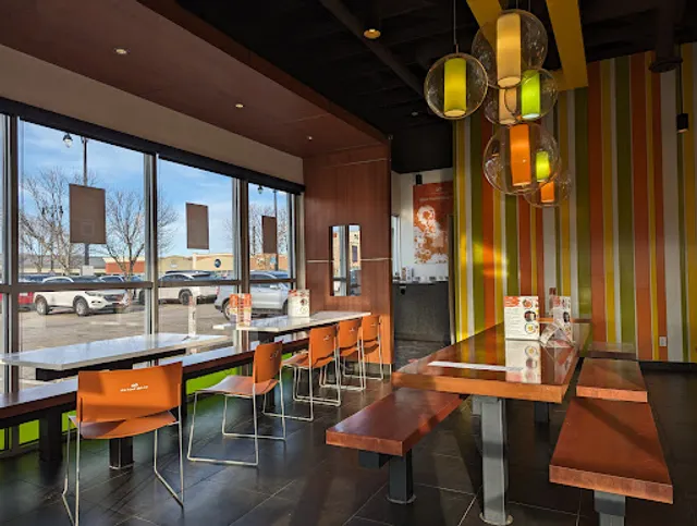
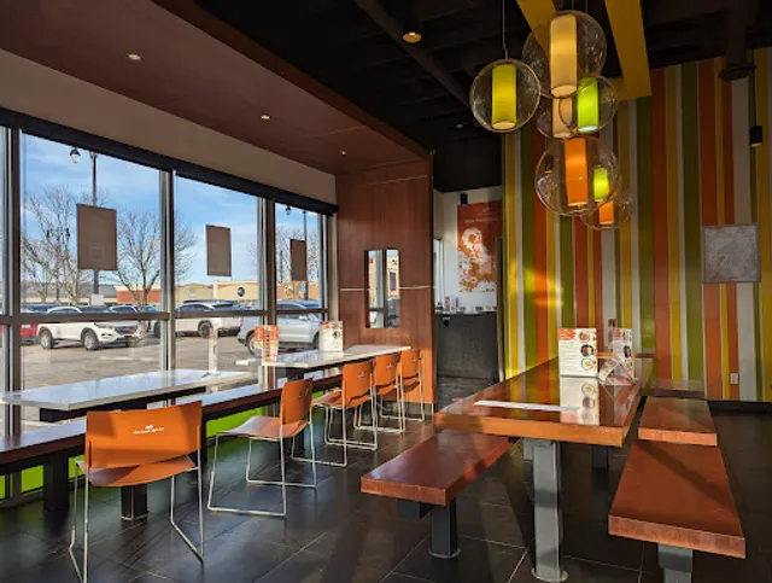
+ wall art (730, 253)
